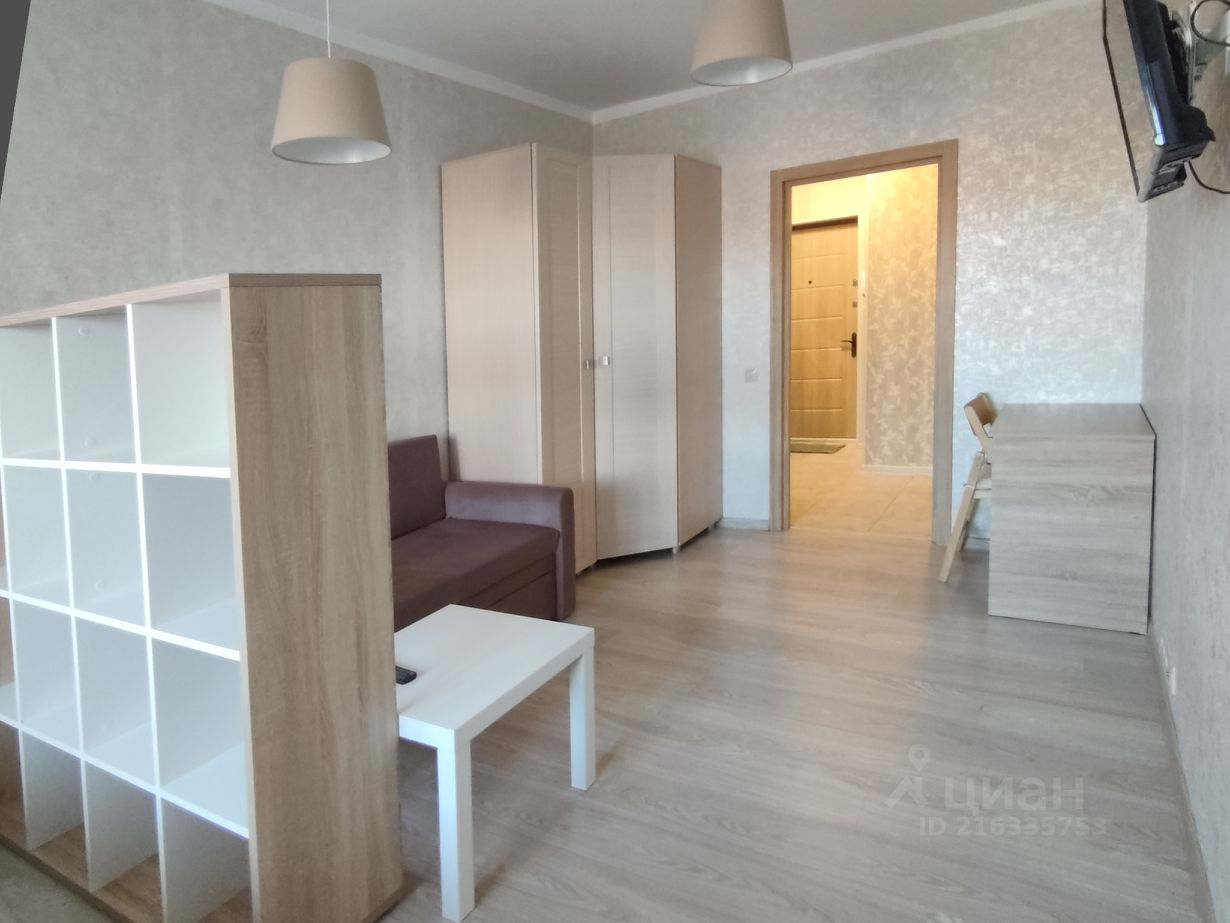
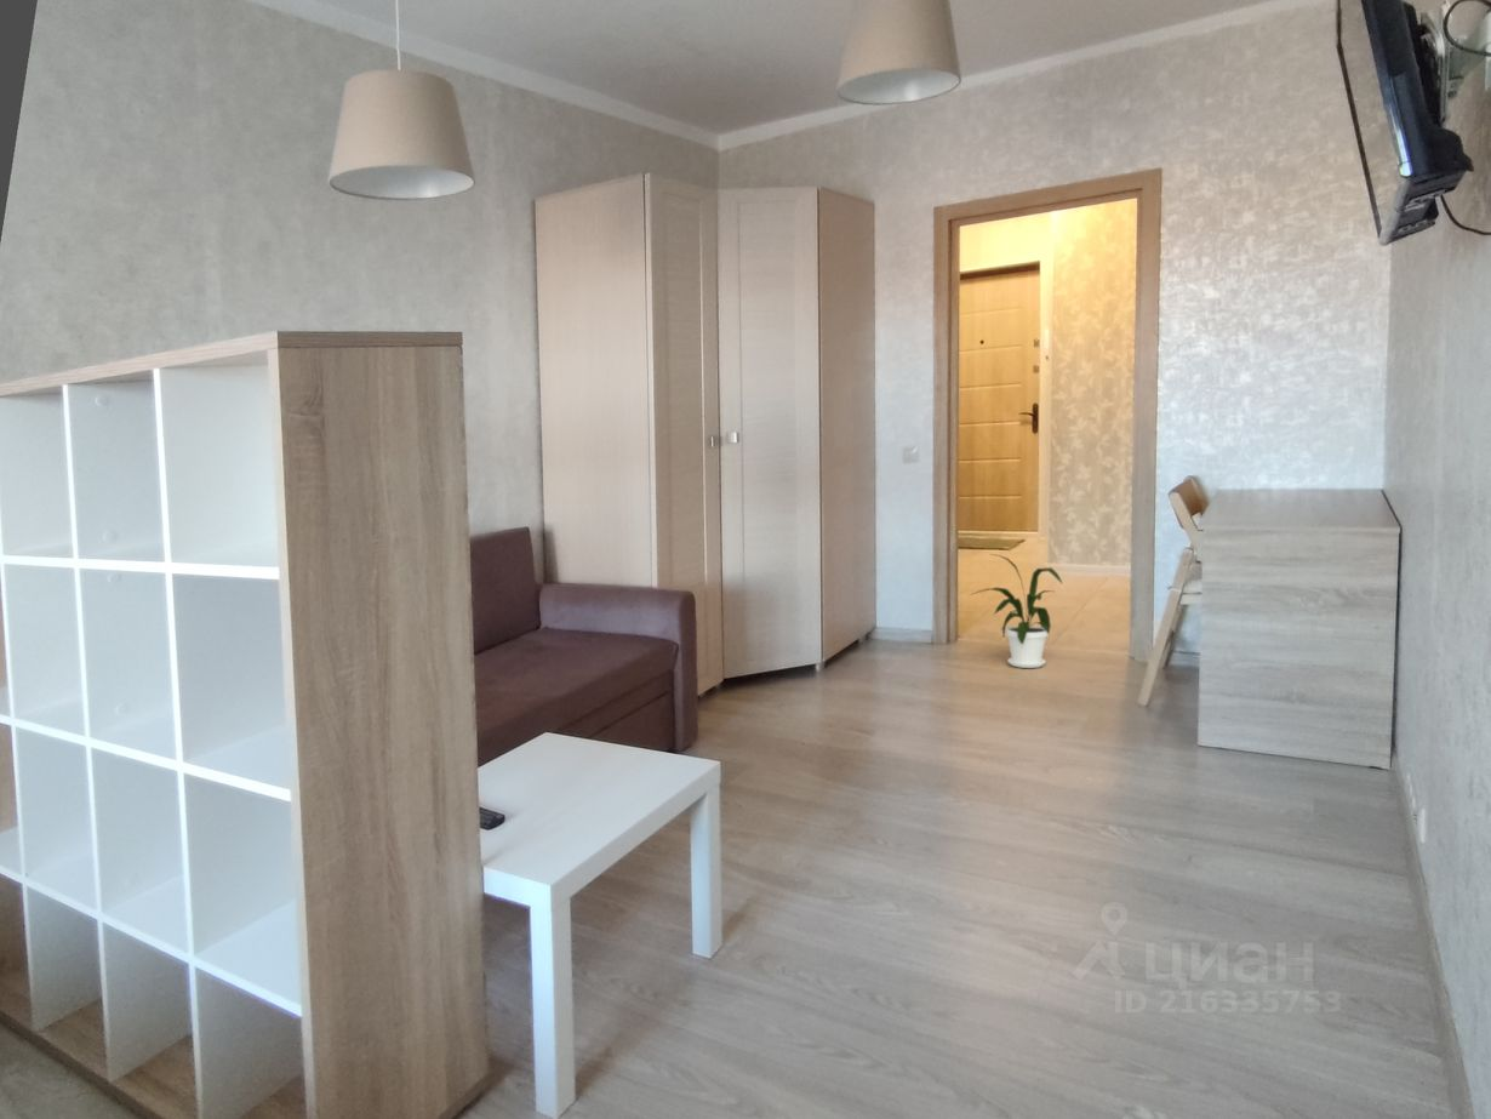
+ house plant (1022, 610)
